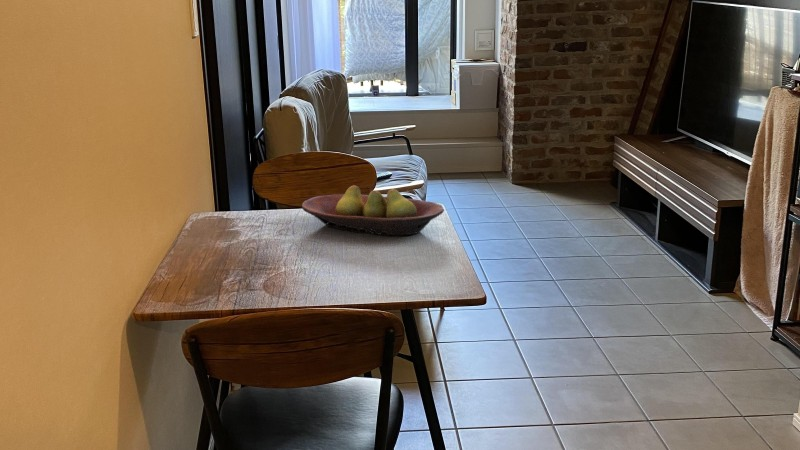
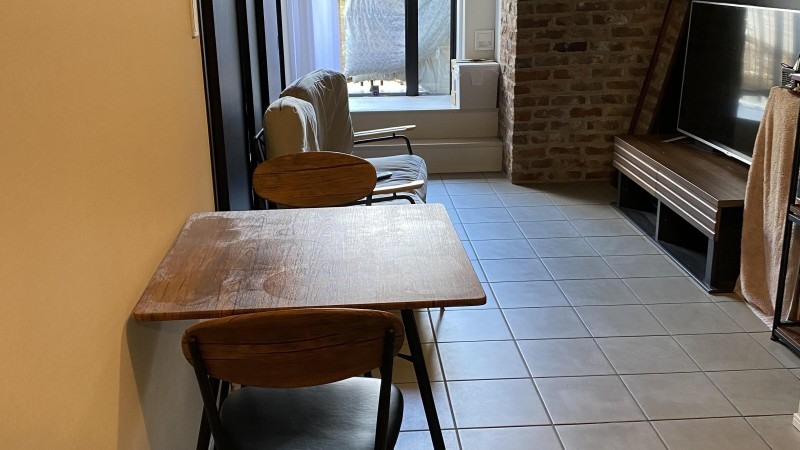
- fruit bowl (371, 207)
